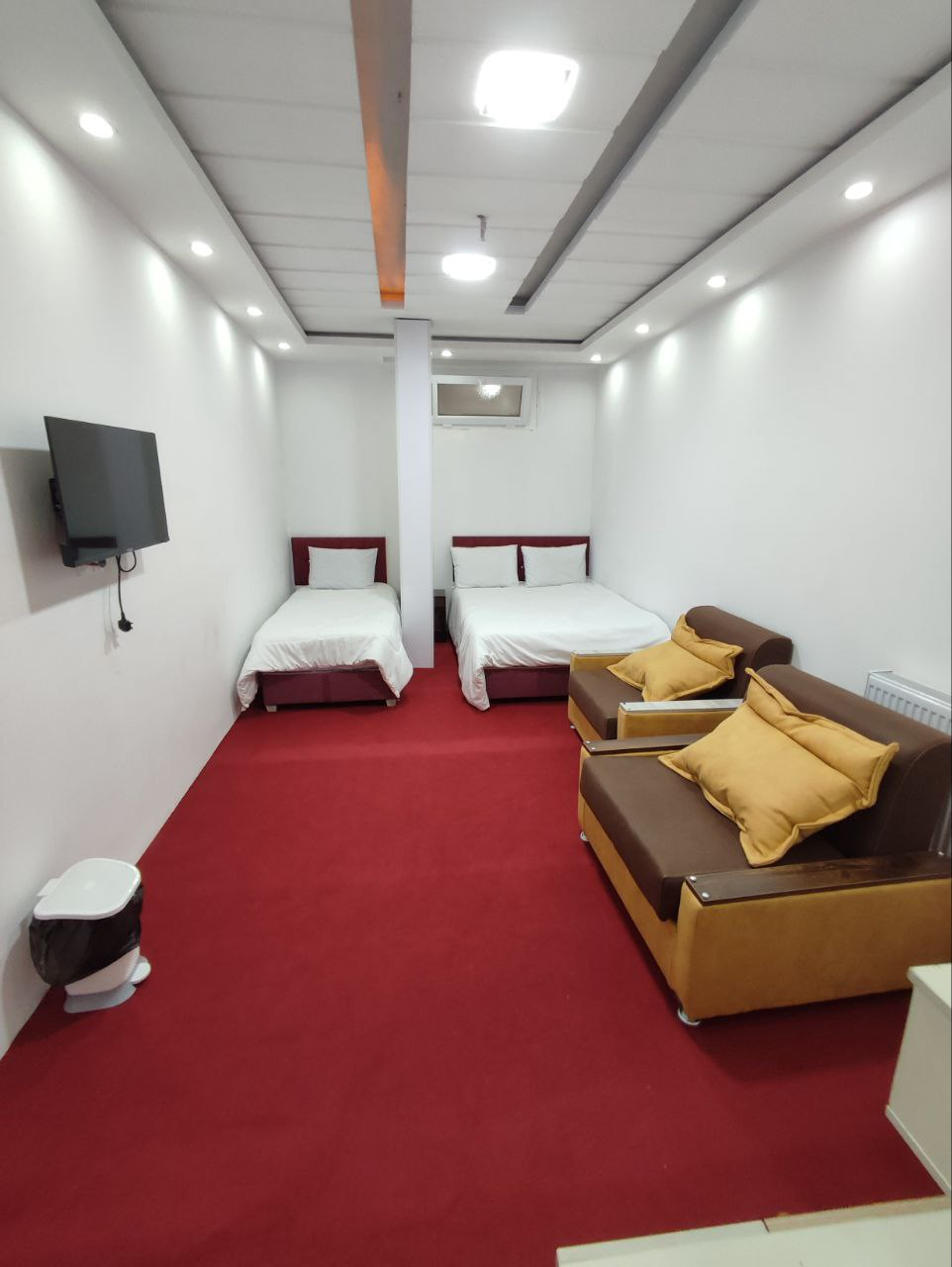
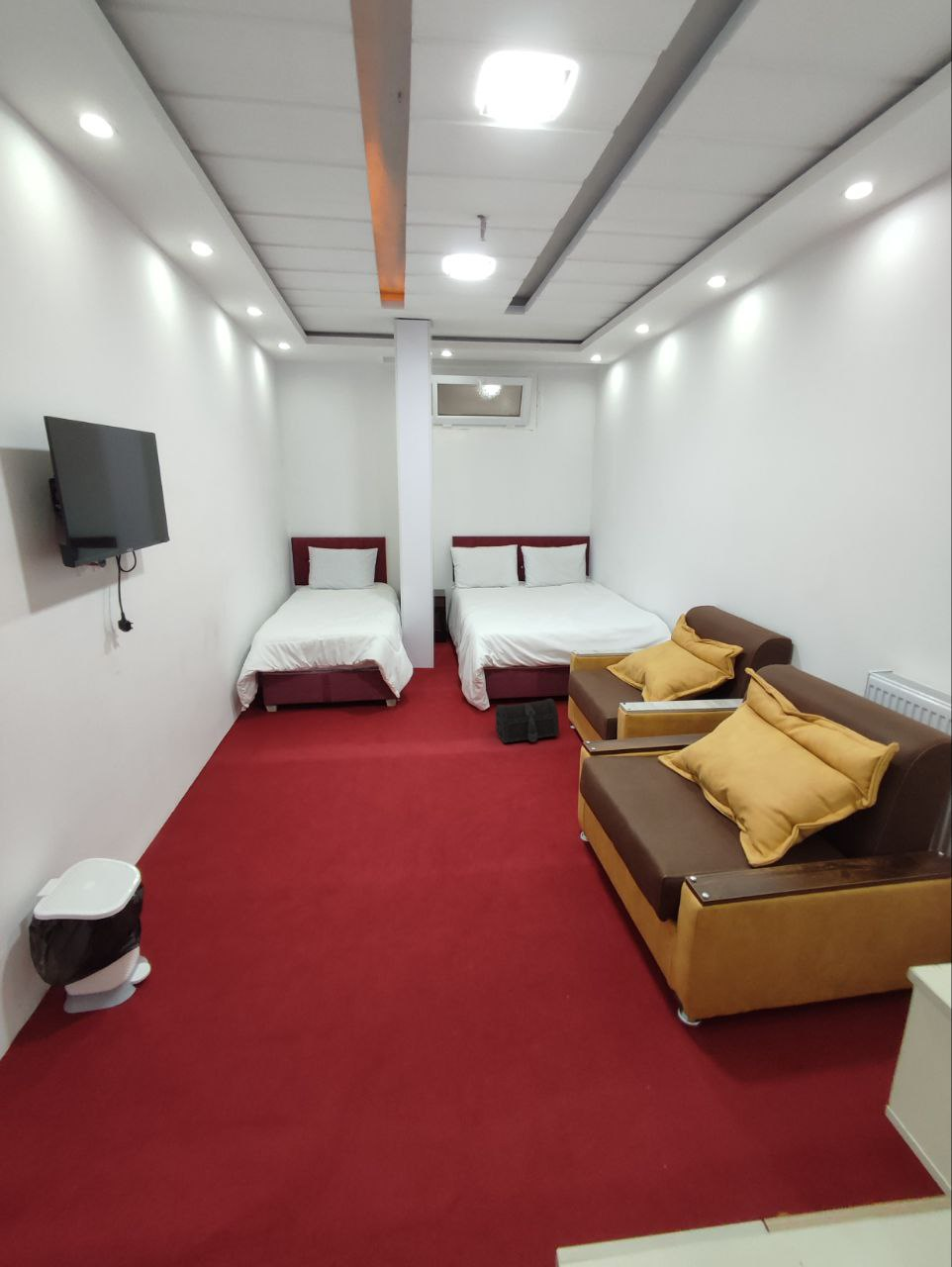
+ treasure chest (526, 720)
